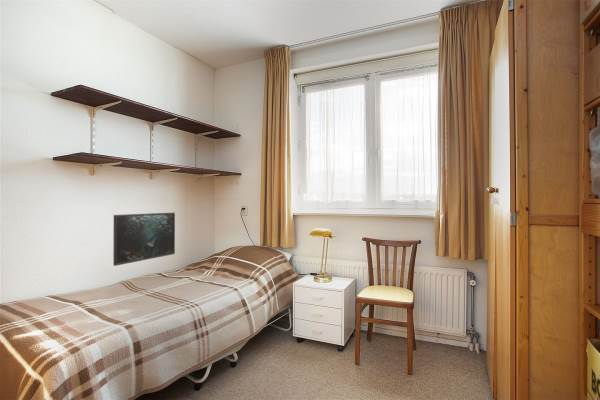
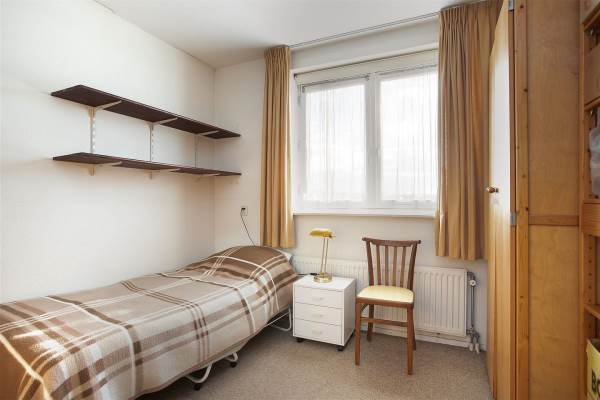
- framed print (147, 236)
